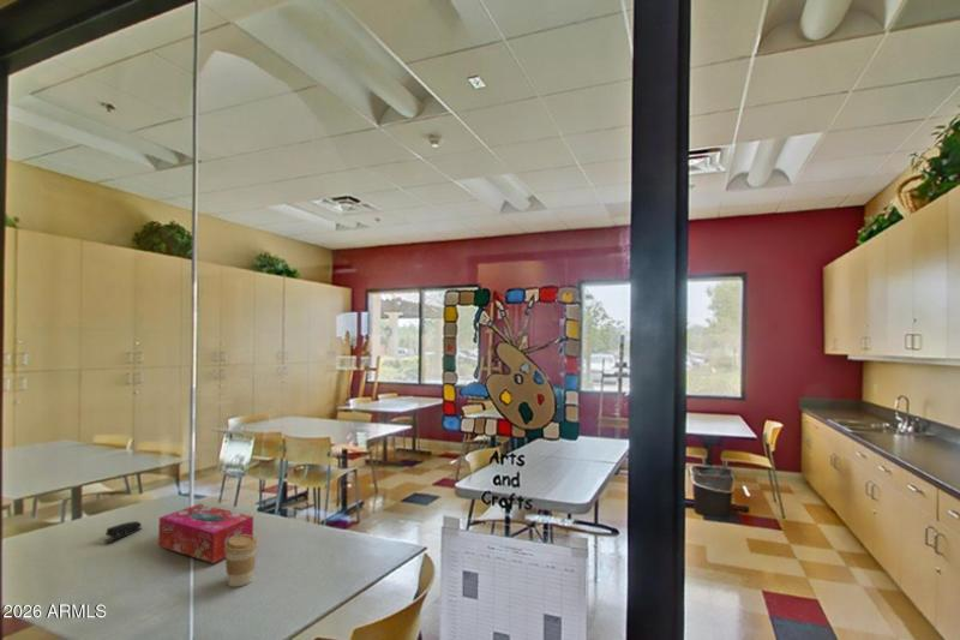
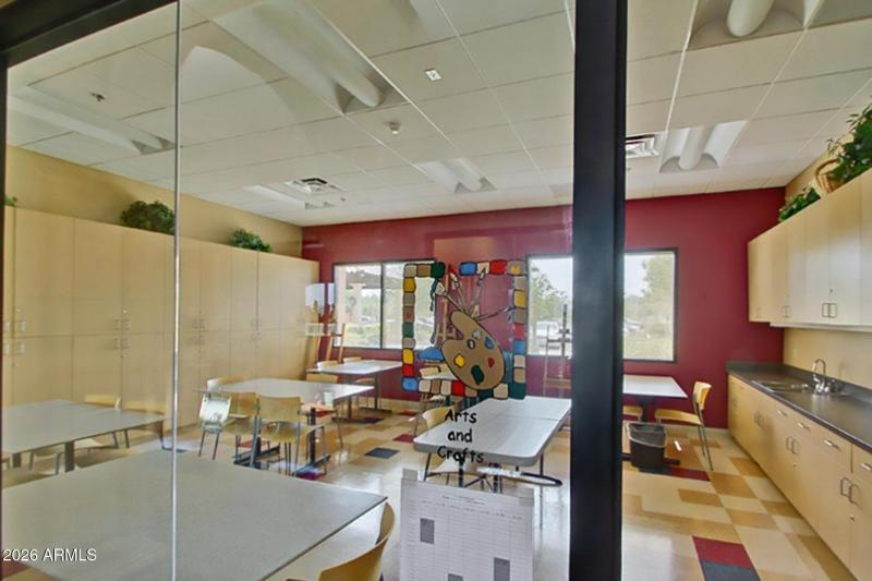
- stapler (124, 528)
- tissue box (205, 531)
- coffee cup (240, 558)
